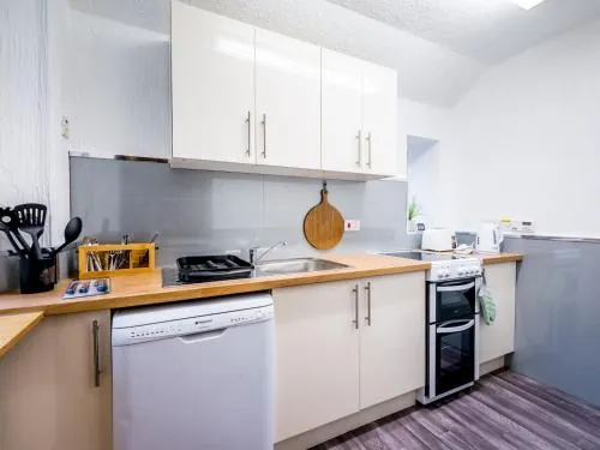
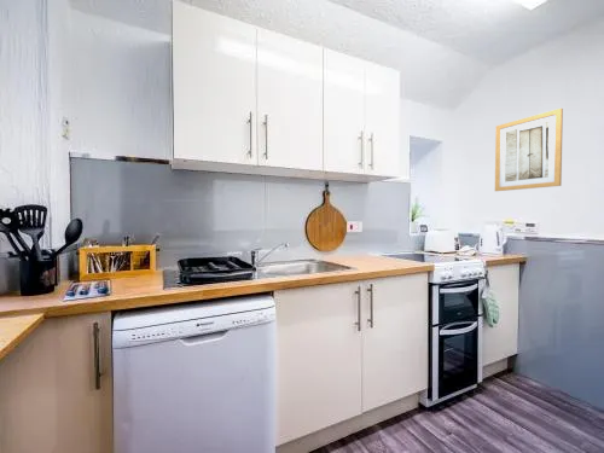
+ wall art (525, 153)
